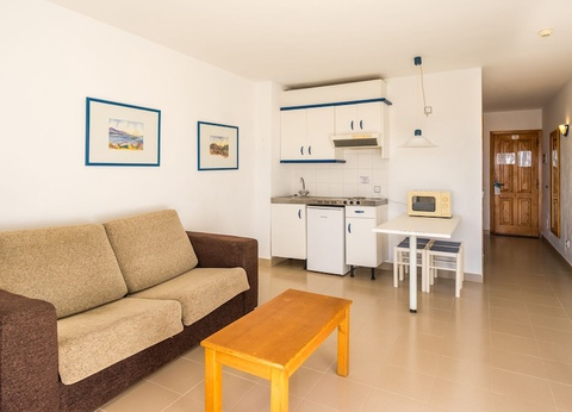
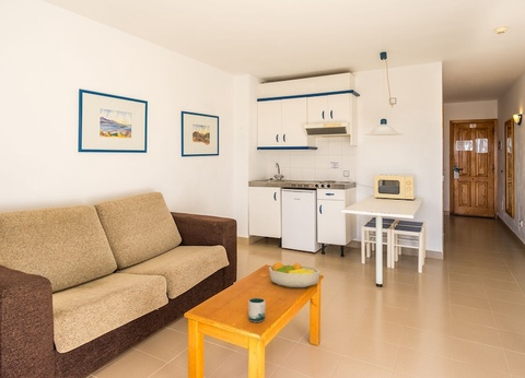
+ fruit bowl (293, 273)
+ mug (258, 308)
